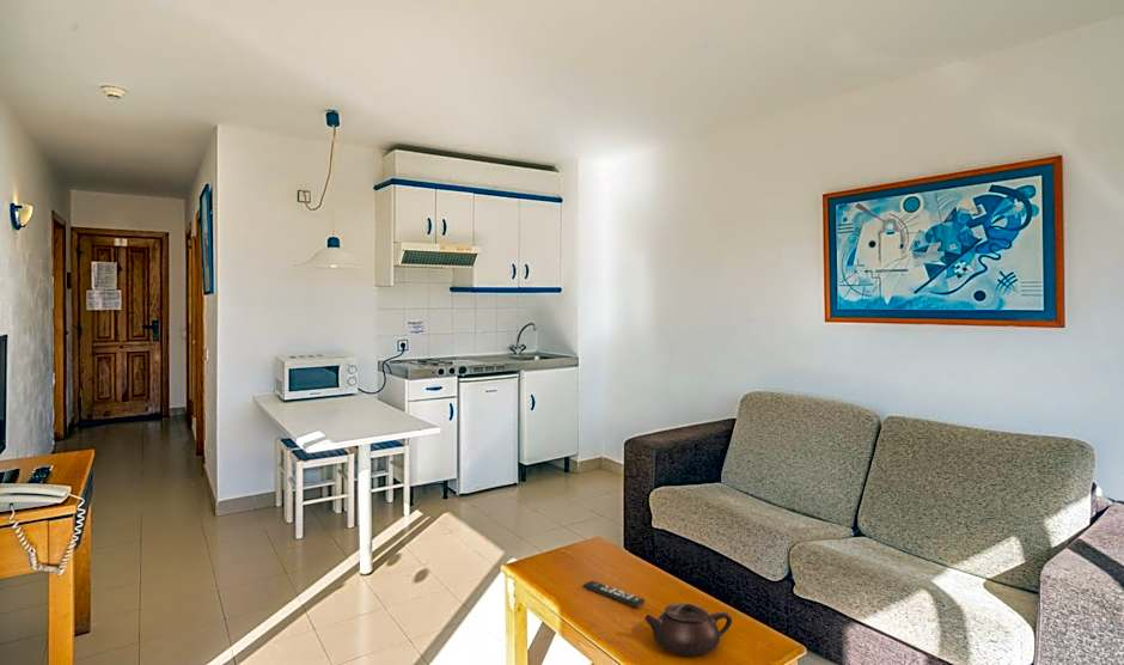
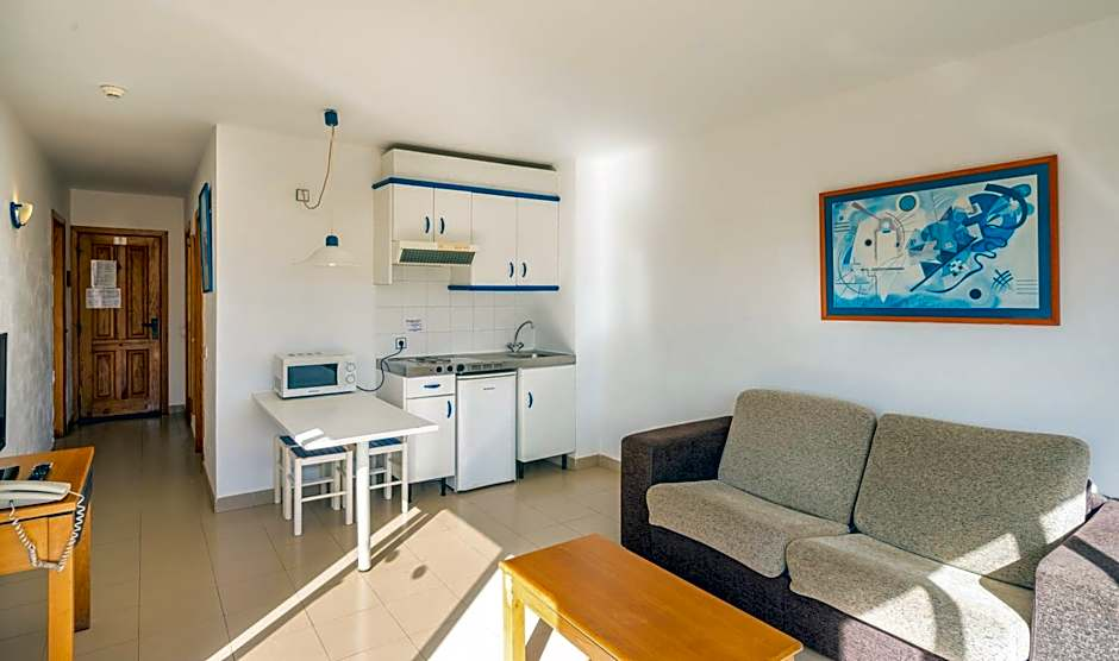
- remote control (612, 593)
- teapot (688, 624)
